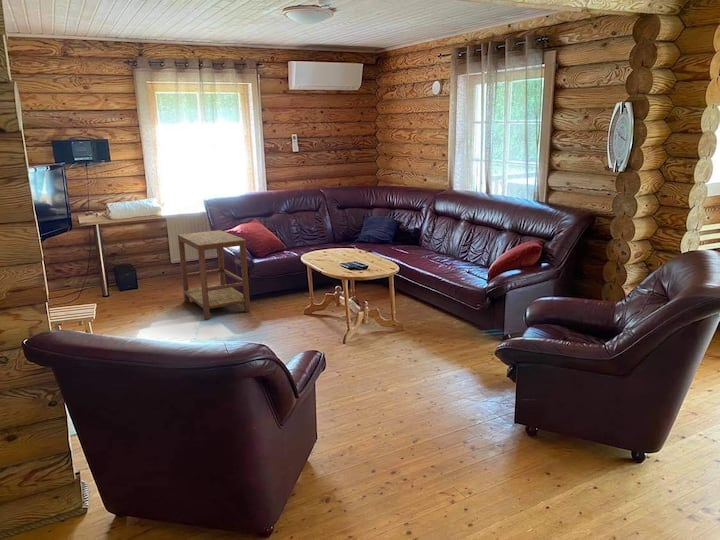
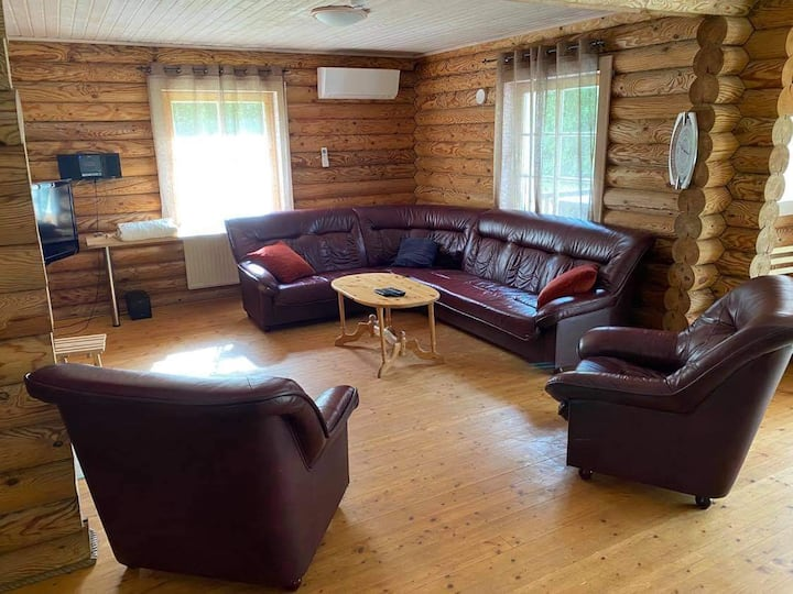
- side table (213, 272)
